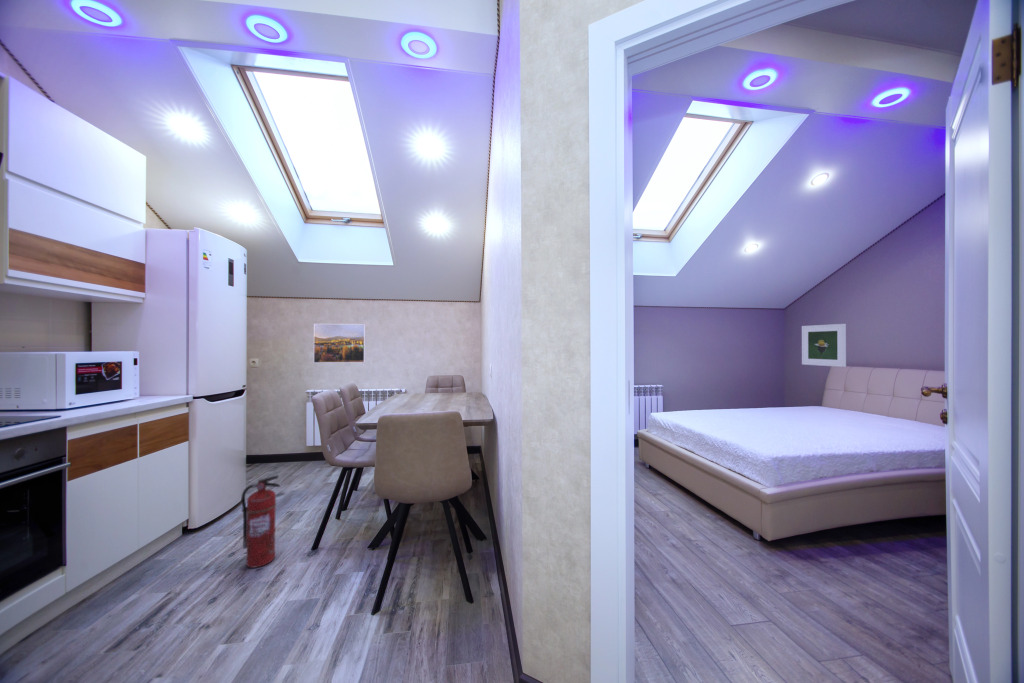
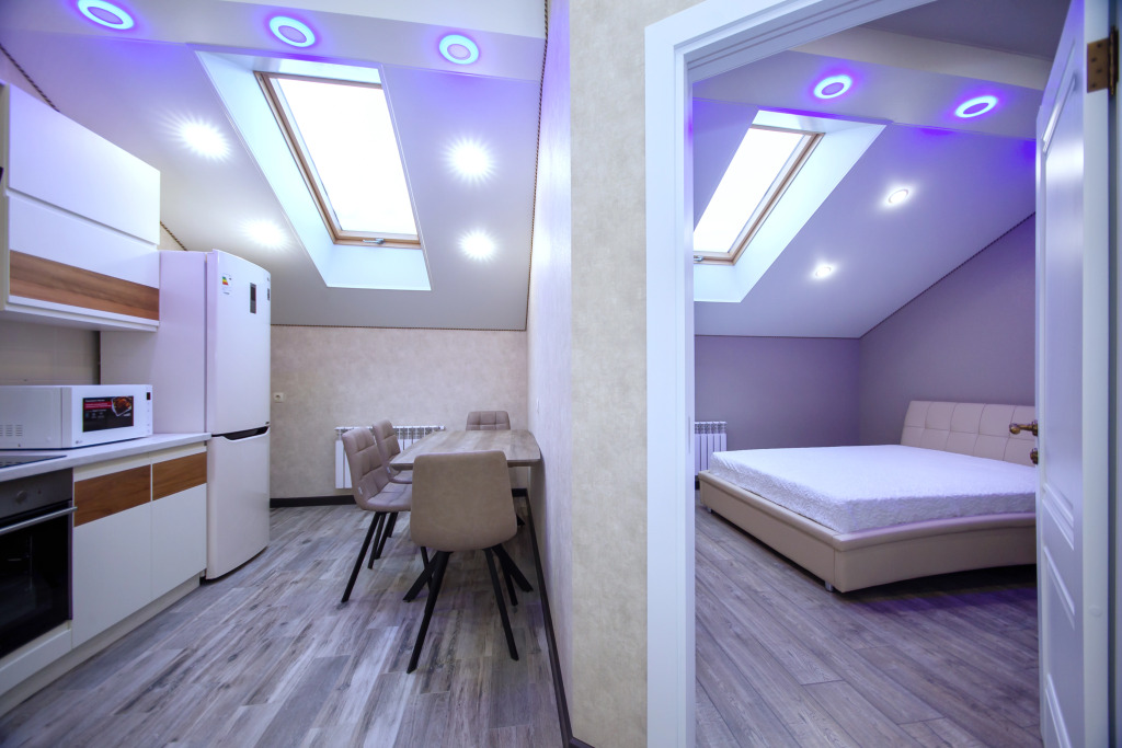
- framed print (822, 345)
- fire extinguisher (260, 519)
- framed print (339, 343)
